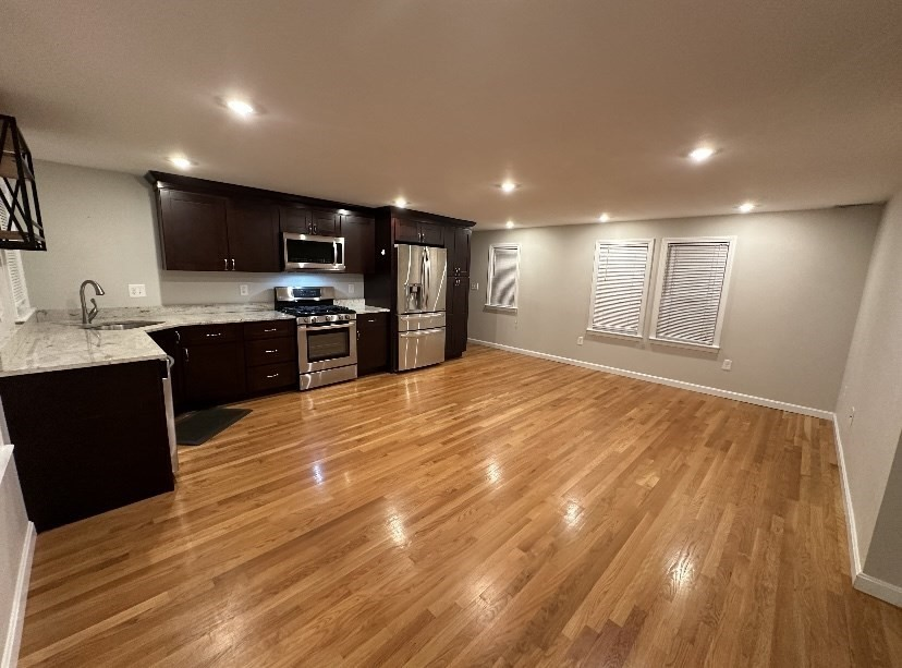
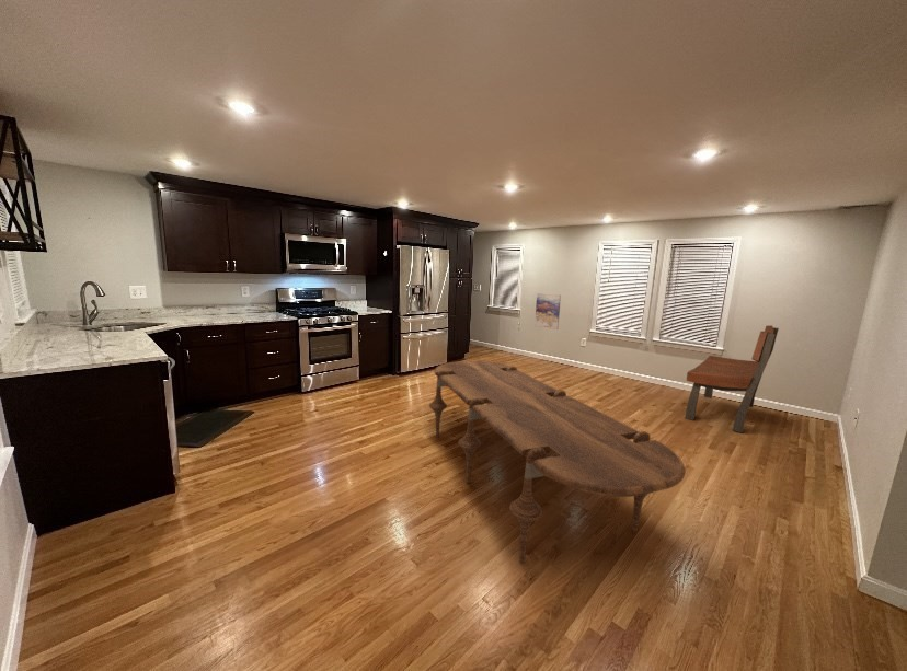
+ wall art (547, 311)
+ bench (732, 370)
+ dining table (517, 435)
